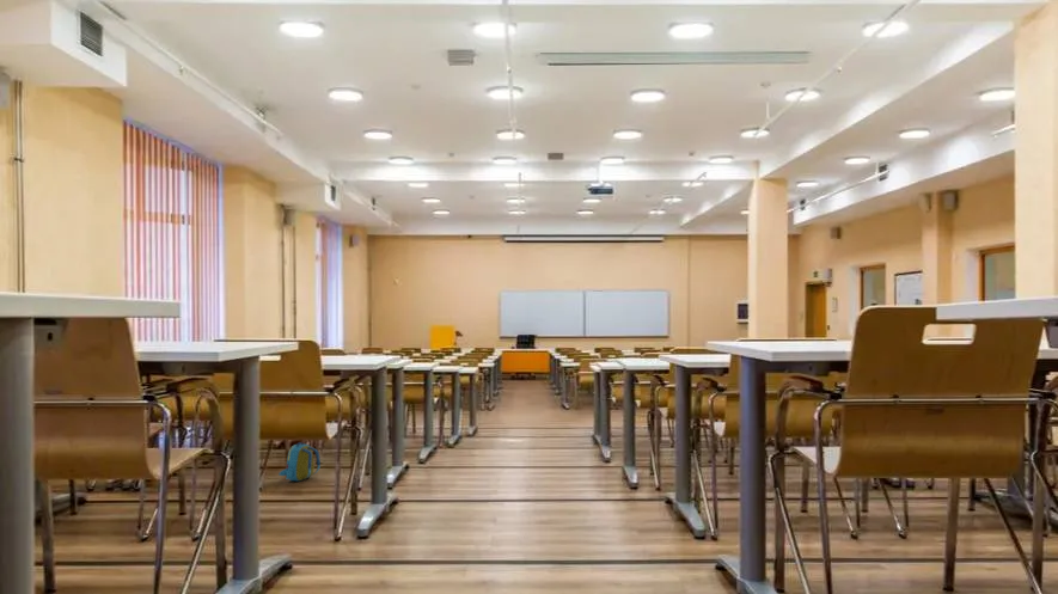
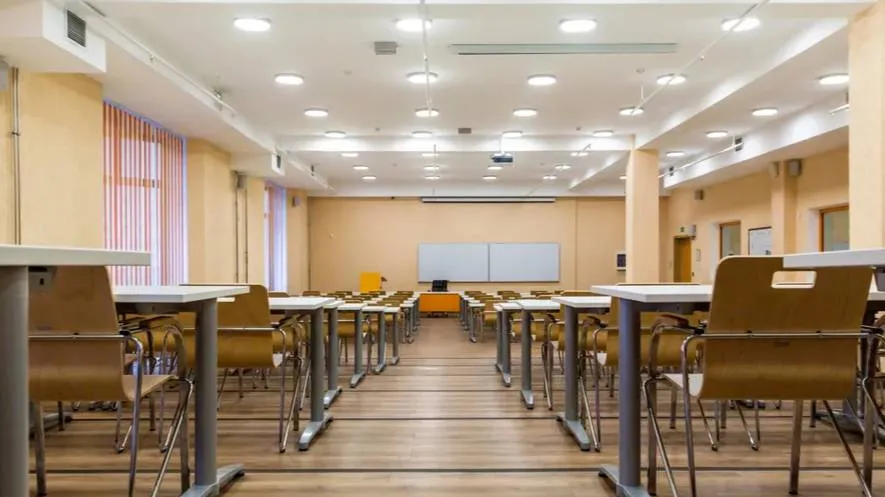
- backpack (301, 461)
